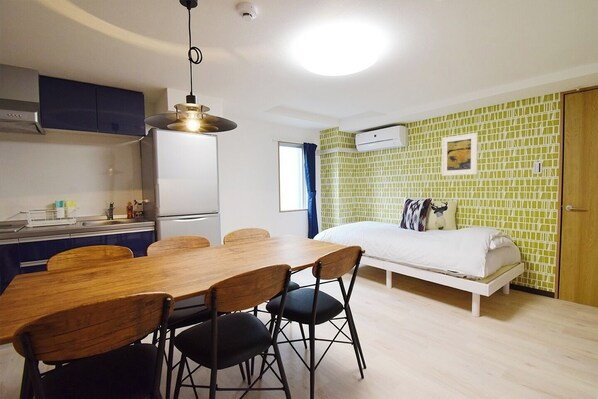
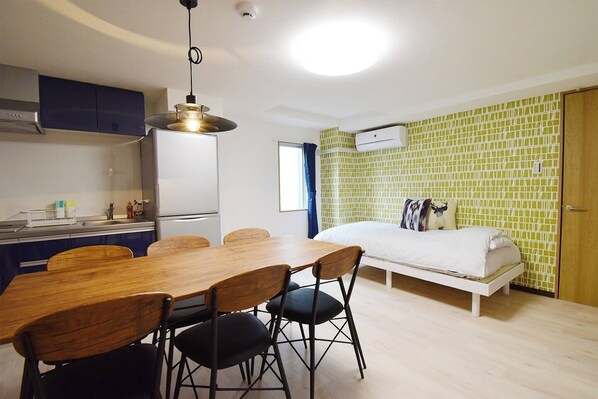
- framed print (458, 155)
